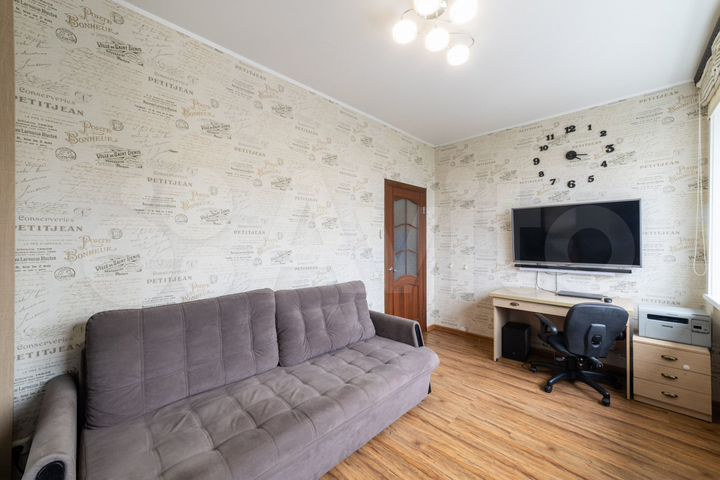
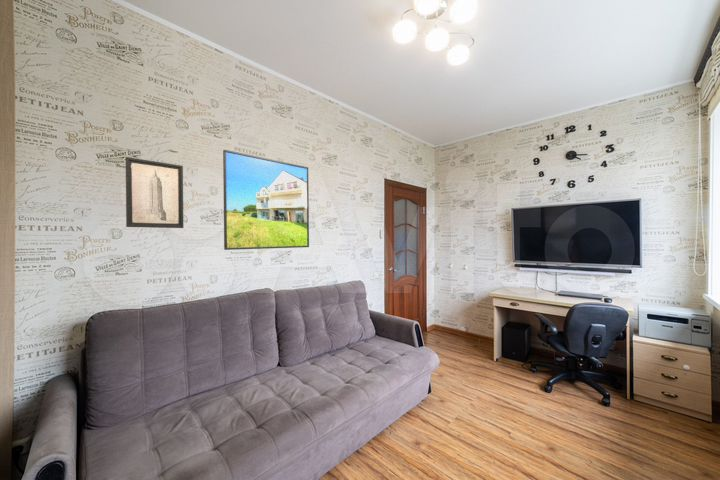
+ wall art (156, 194)
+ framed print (270, 203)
